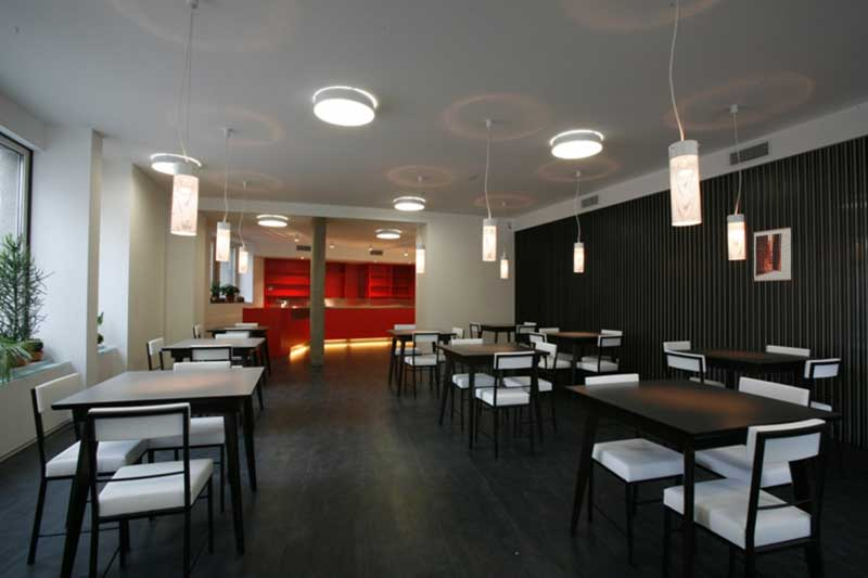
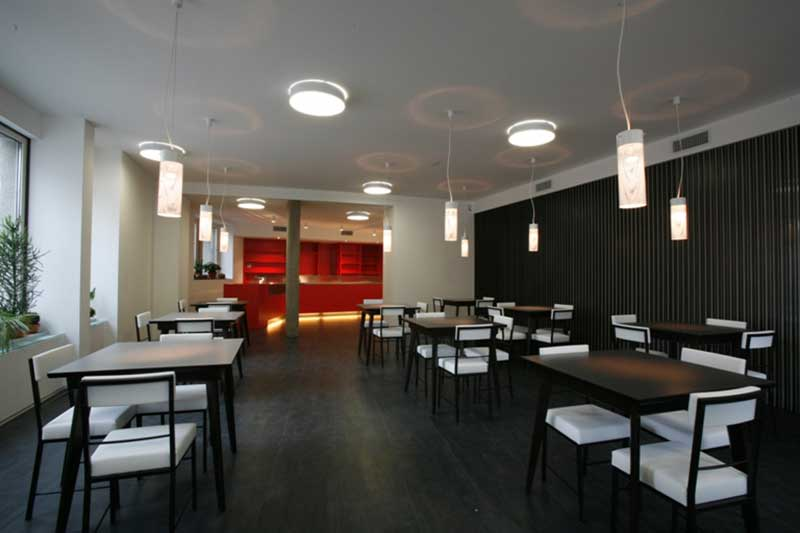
- wall art (771, 255)
